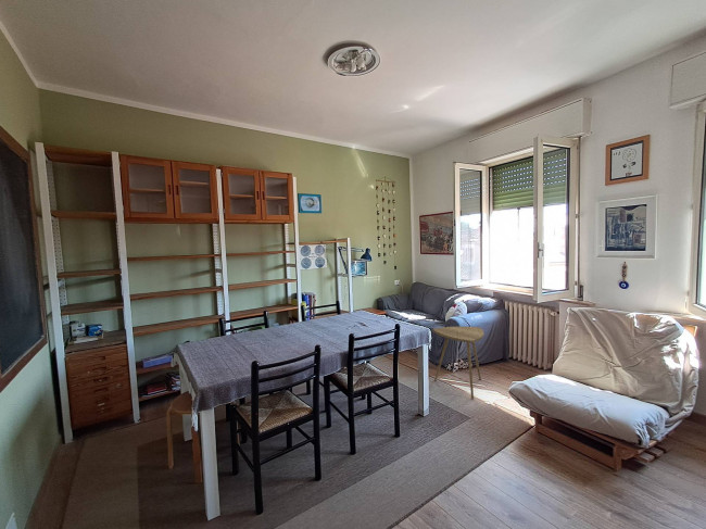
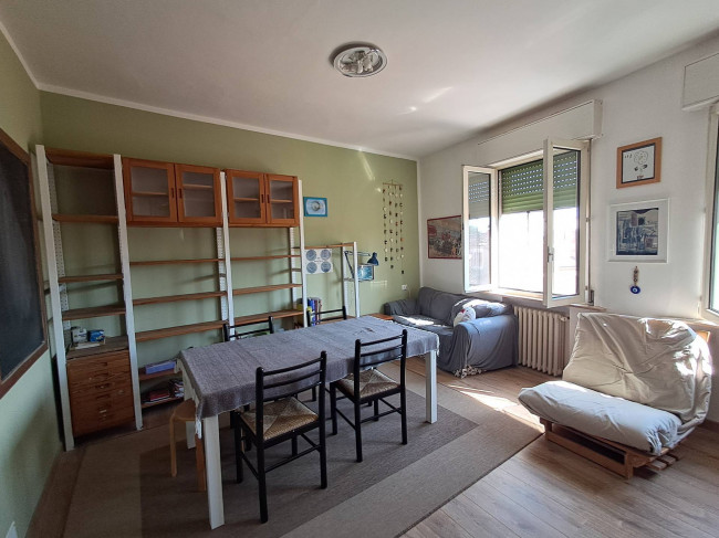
- side table (468, 357)
